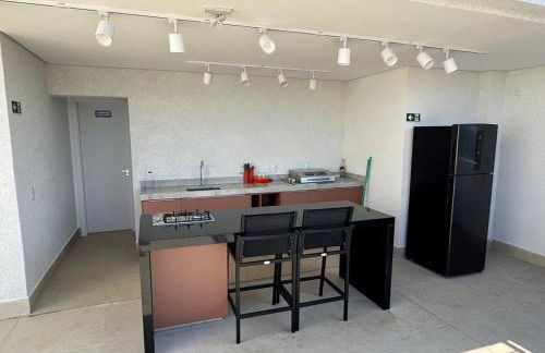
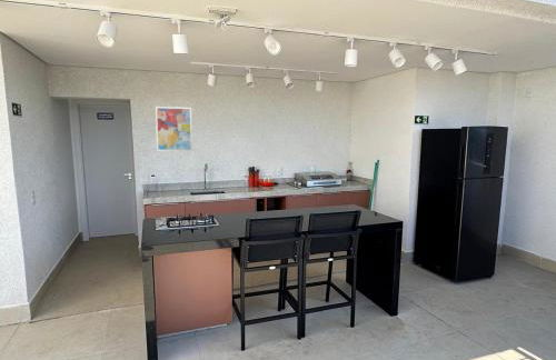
+ wall art (173, 129)
